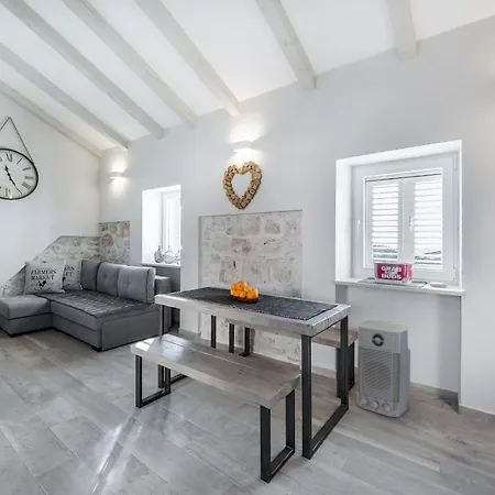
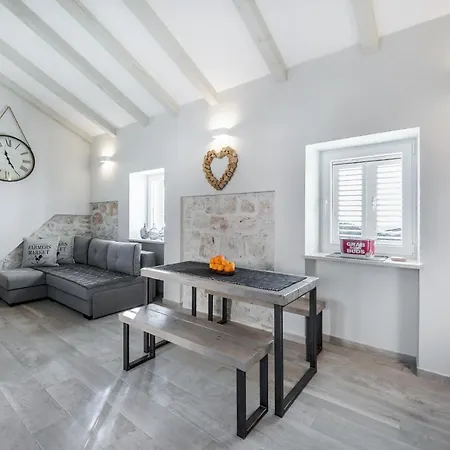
- air purifier (383, 363)
